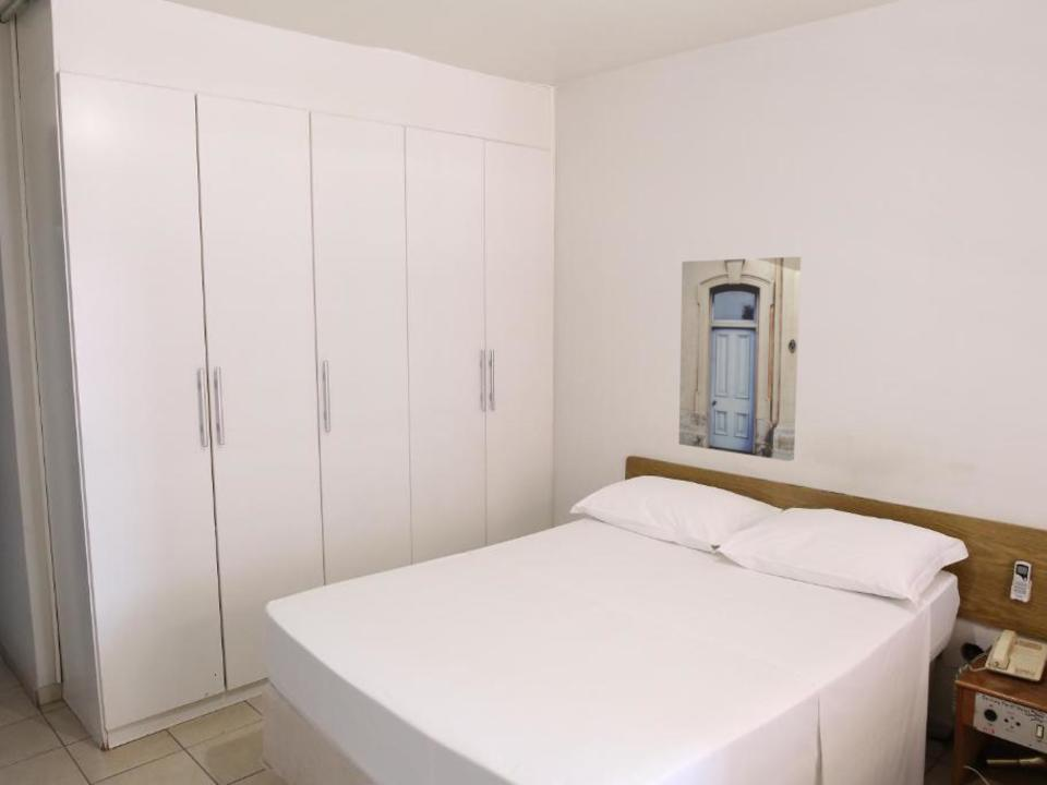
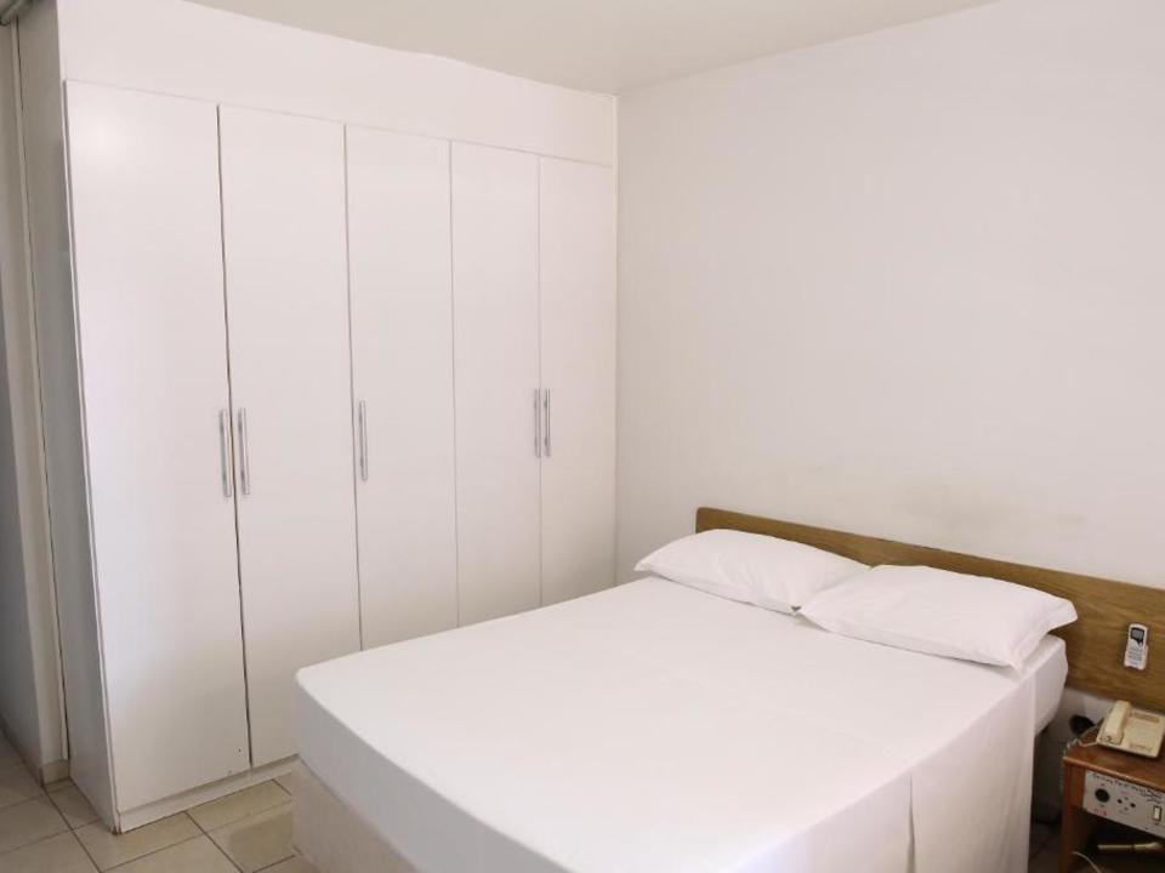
- wall art (735, 357)
